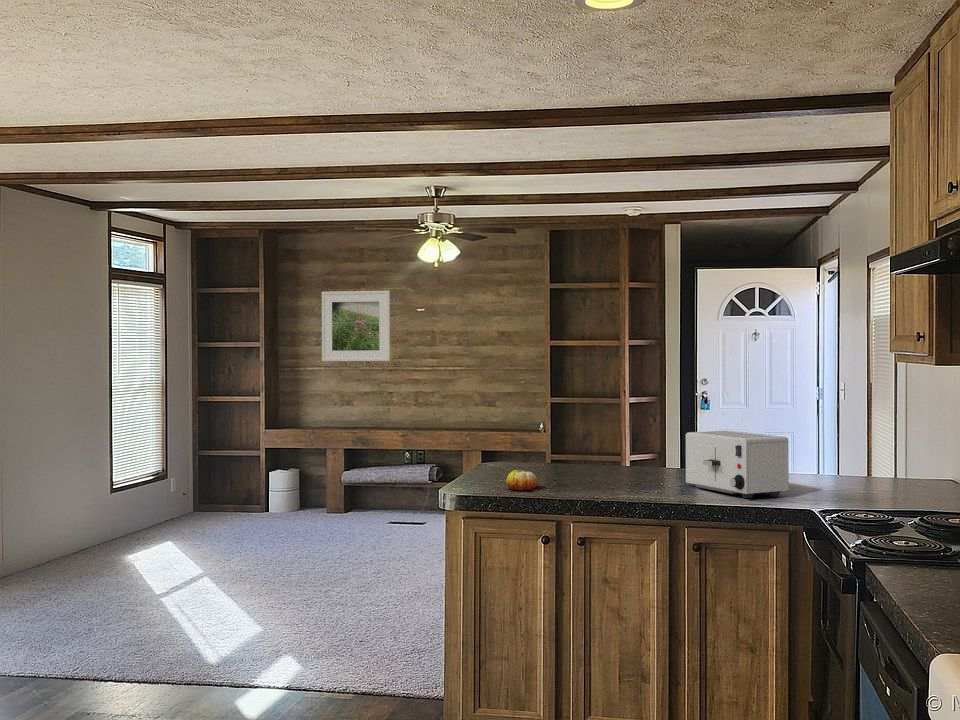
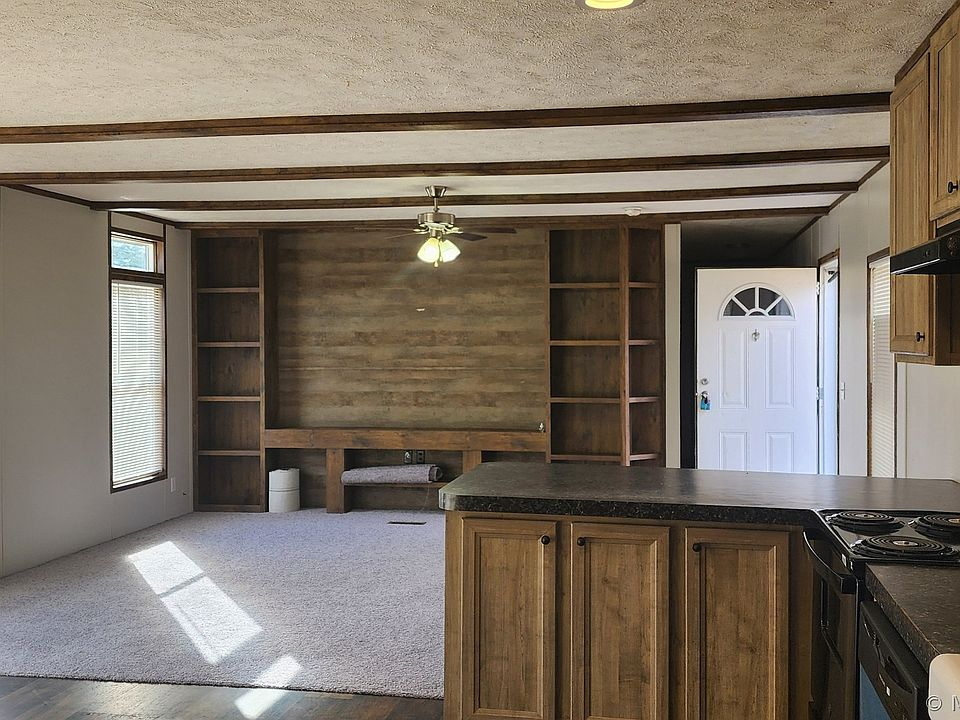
- fruit (522, 479)
- toaster (732, 462)
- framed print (355, 326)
